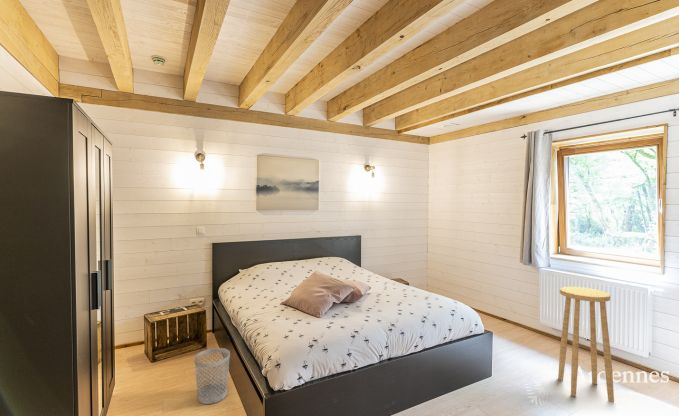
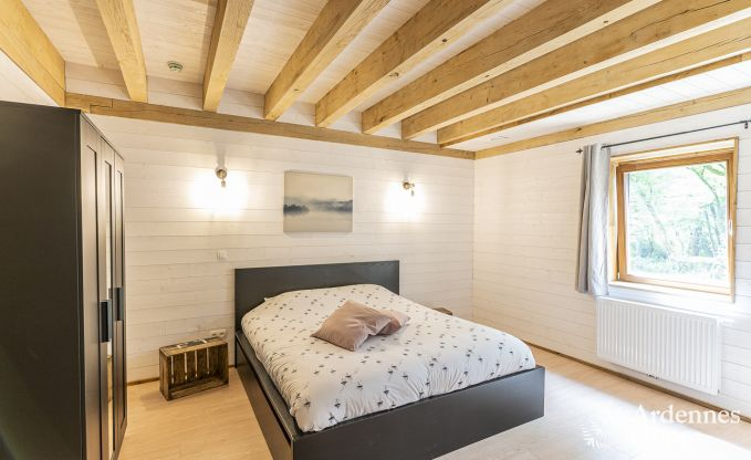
- stool (578, 340)
- wastebasket (213, 375)
